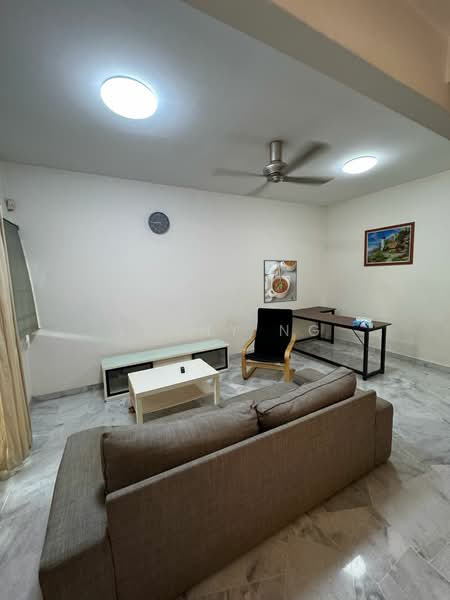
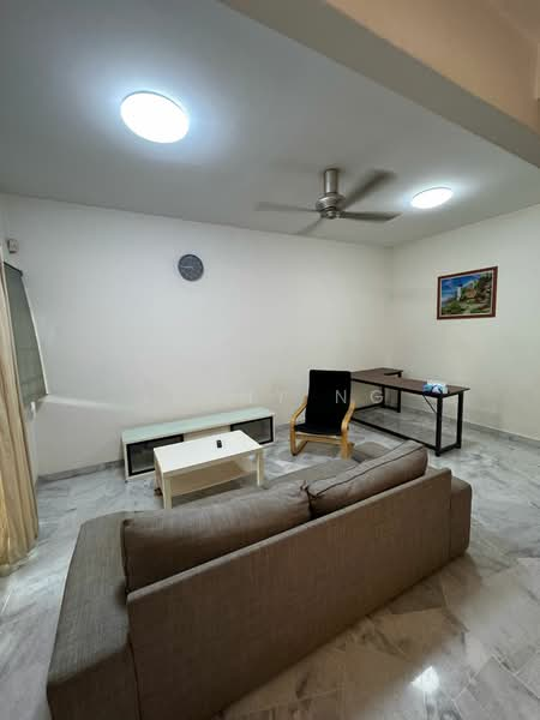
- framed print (280, 281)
